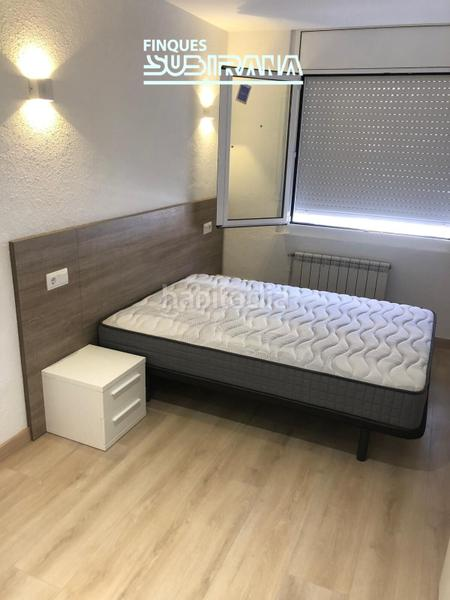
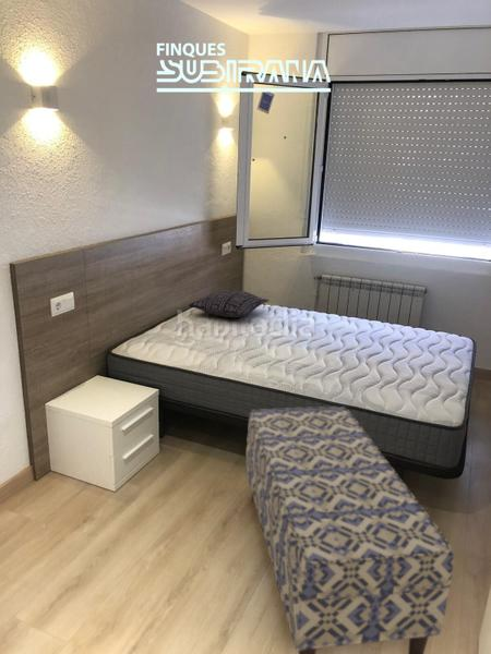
+ bench (325, 517)
+ pillow (228, 303)
